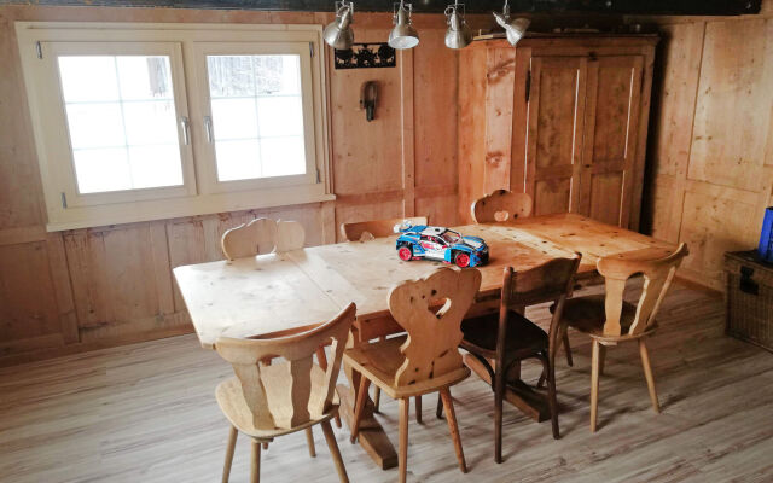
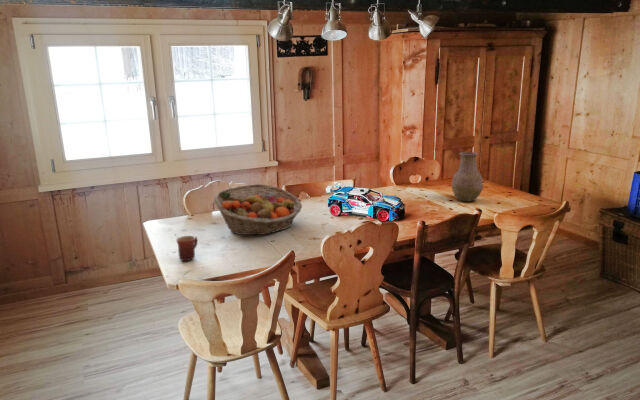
+ fruit basket (258, 208)
+ vase (467, 176)
+ mug (188, 247)
